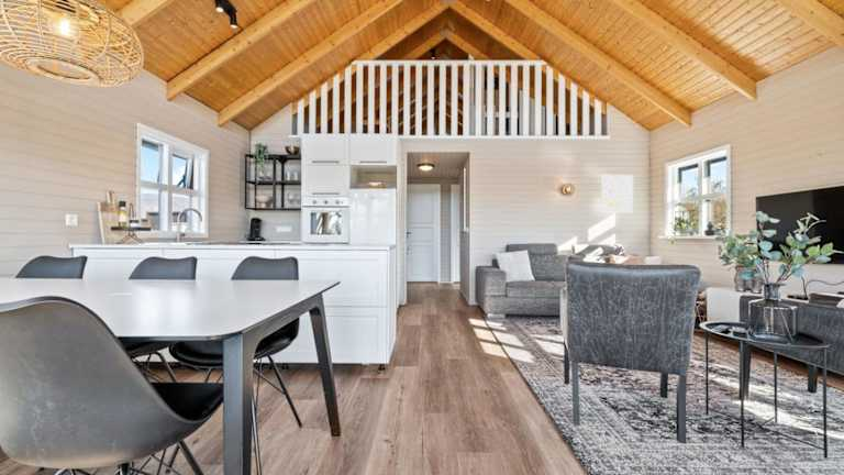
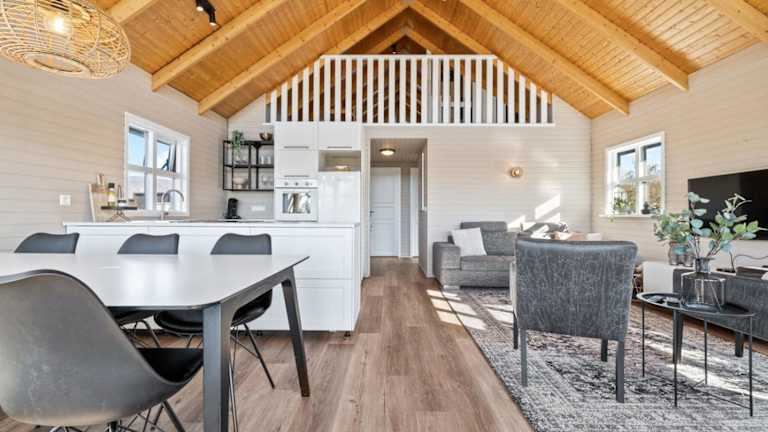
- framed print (617, 194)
